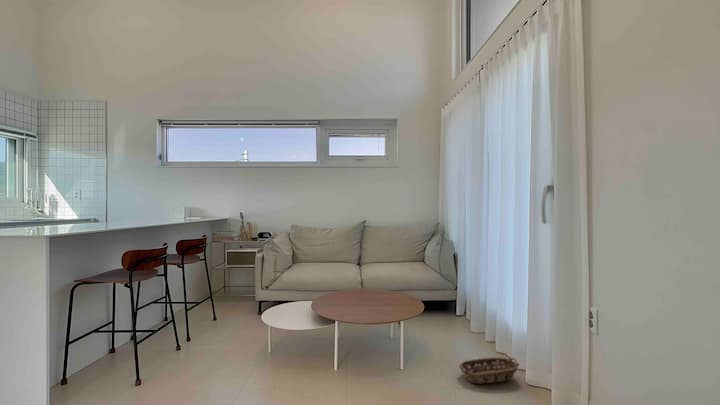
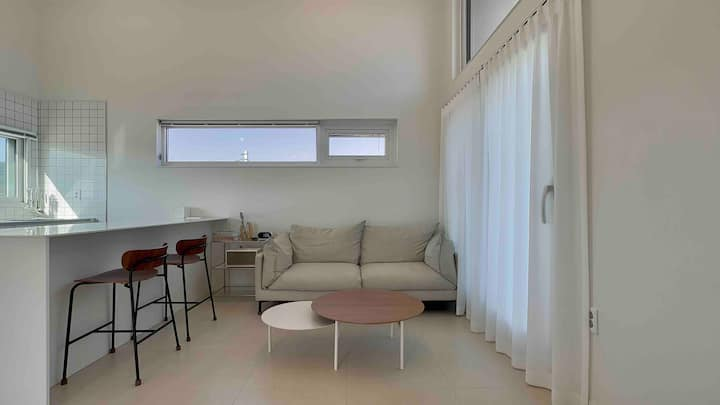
- basket (487, 366)
